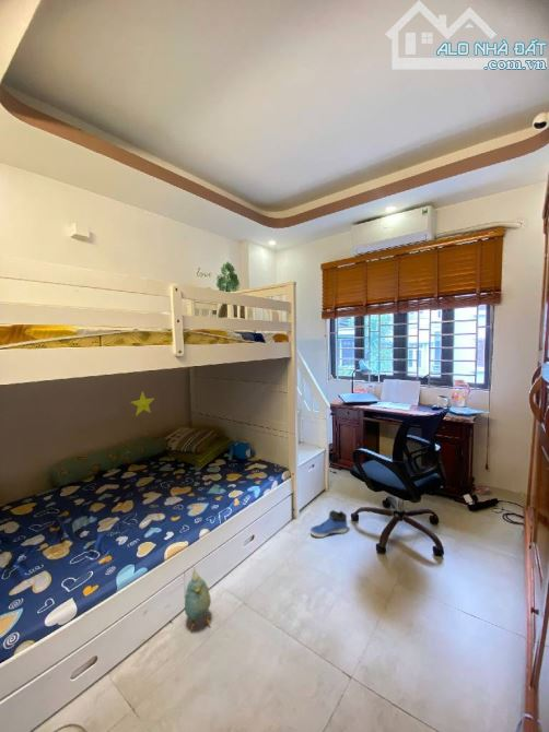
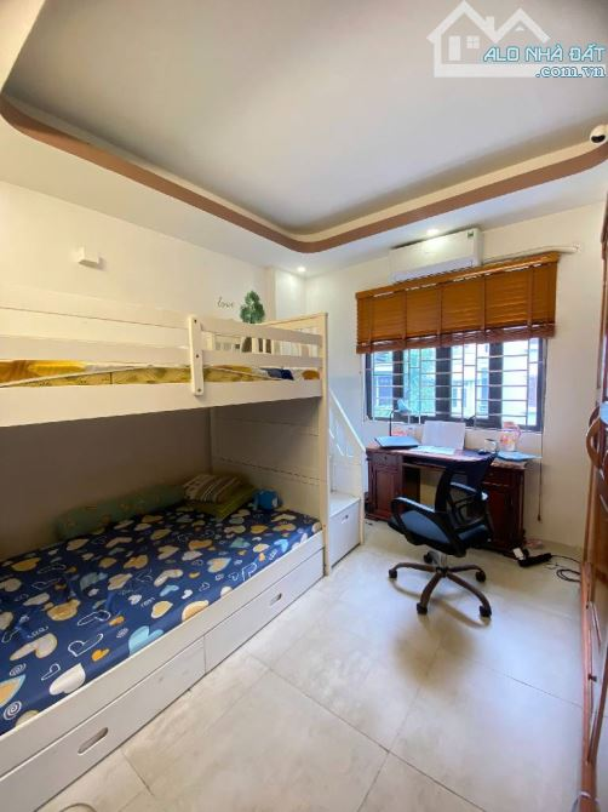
- sneaker (328, 521)
- plush toy (197, 593)
- decorative star (143, 402)
